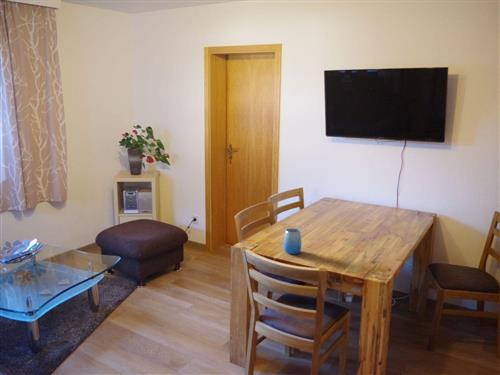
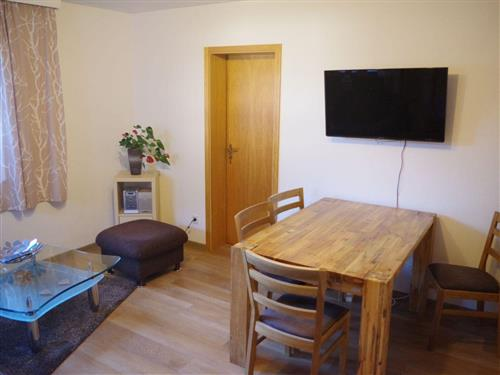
- cup (292, 241)
